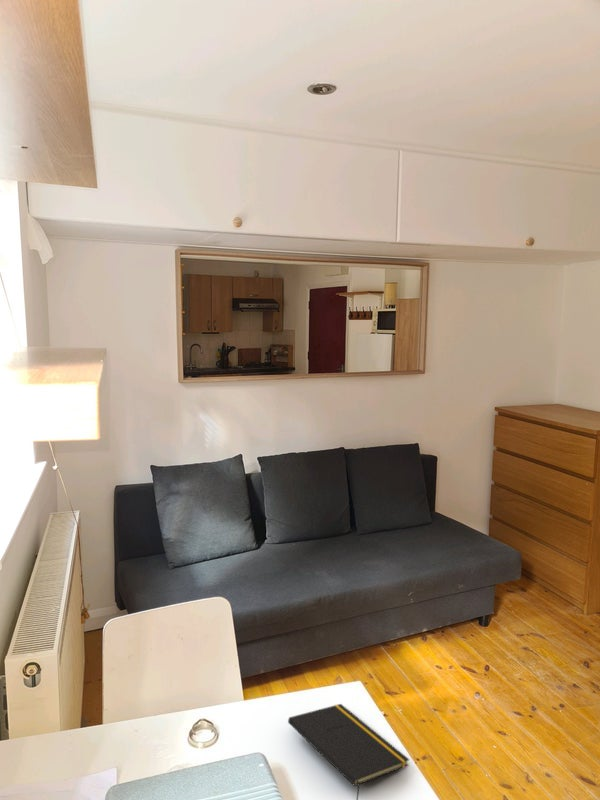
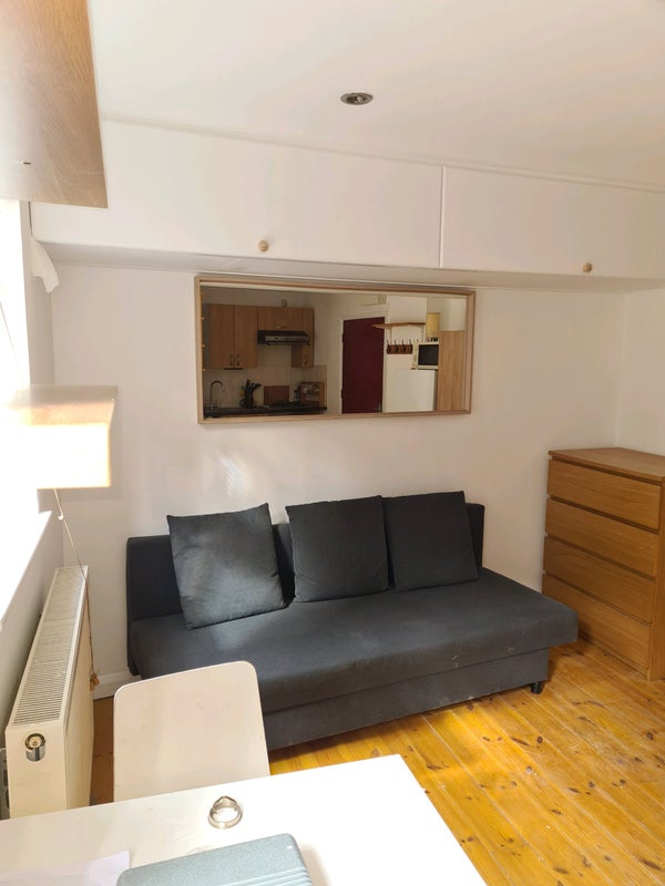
- notepad (346, 740)
